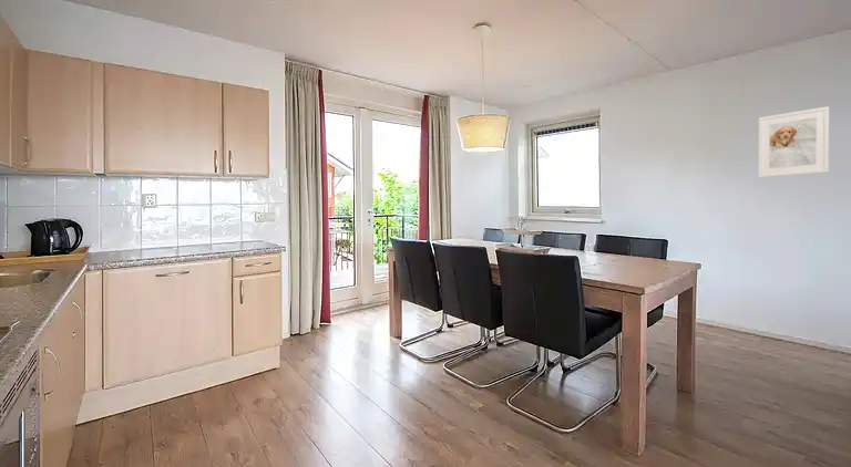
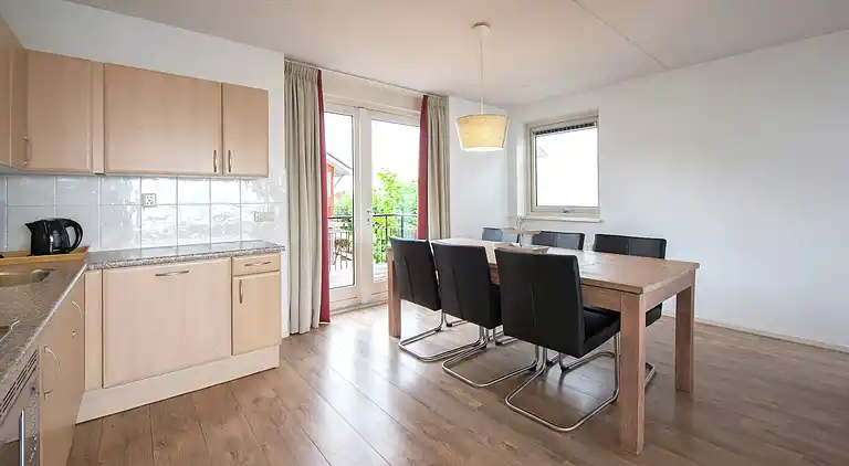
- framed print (791, 143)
